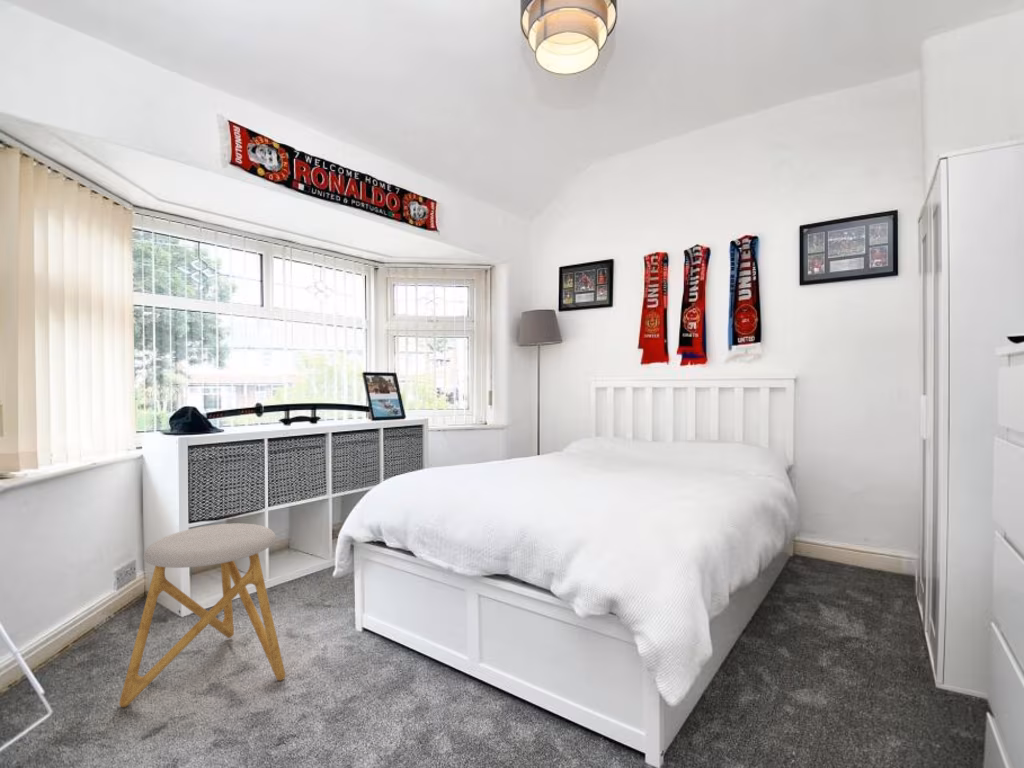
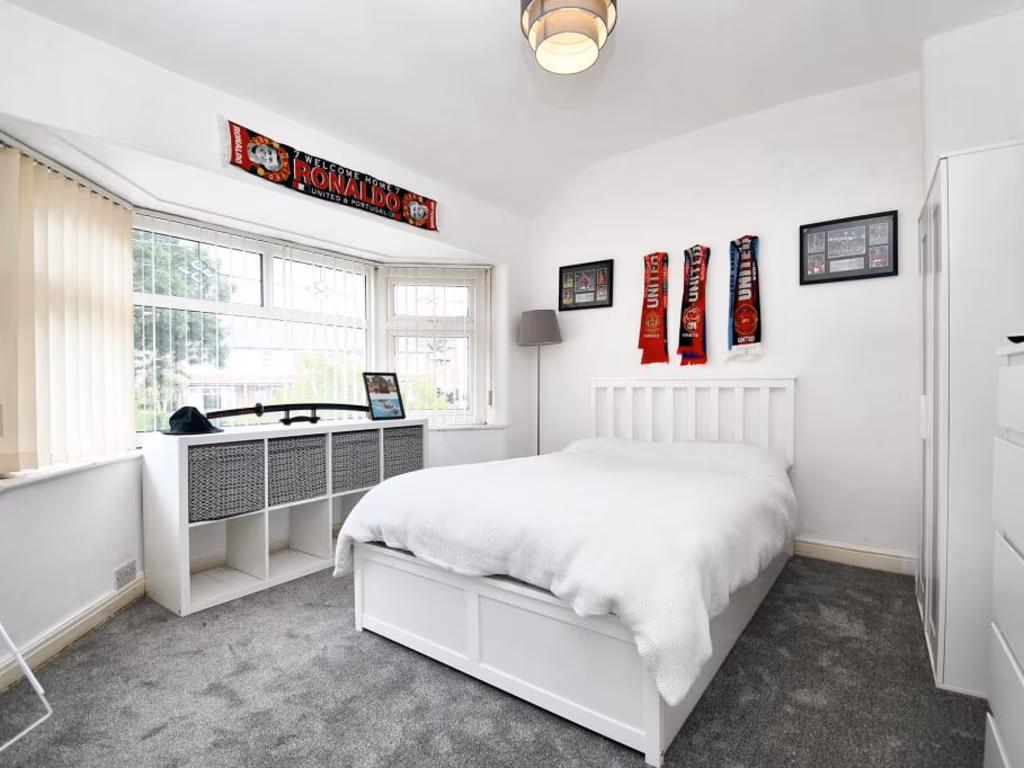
- stool (218, 601)
